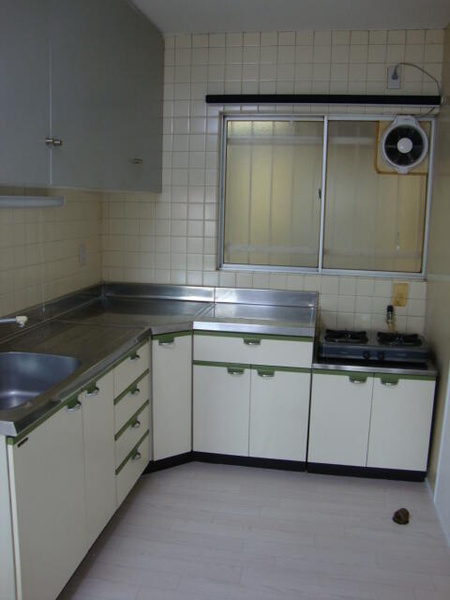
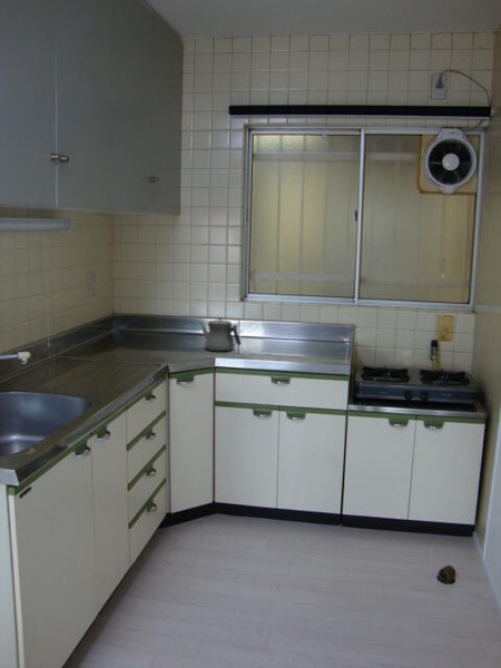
+ teapot (218, 333)
